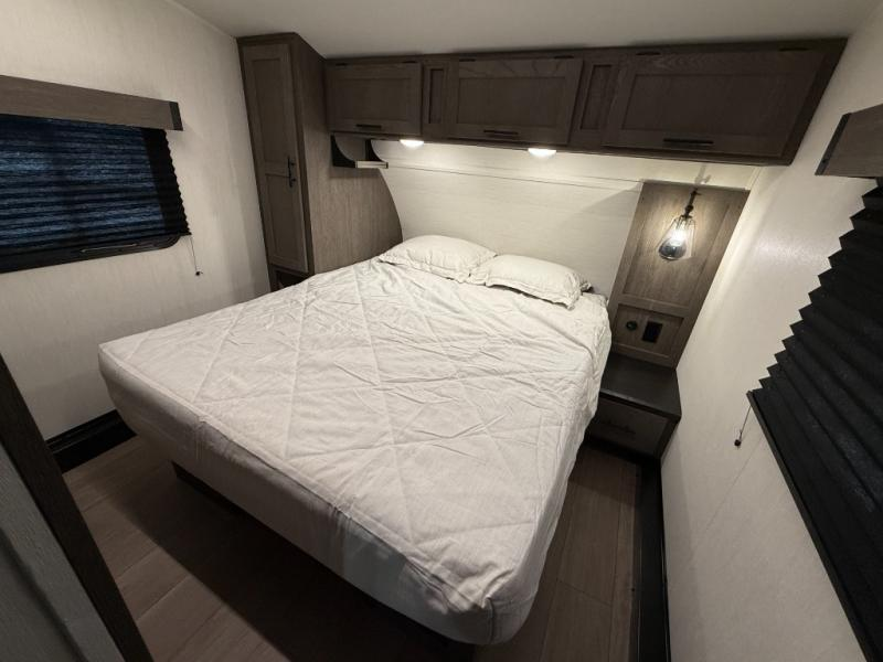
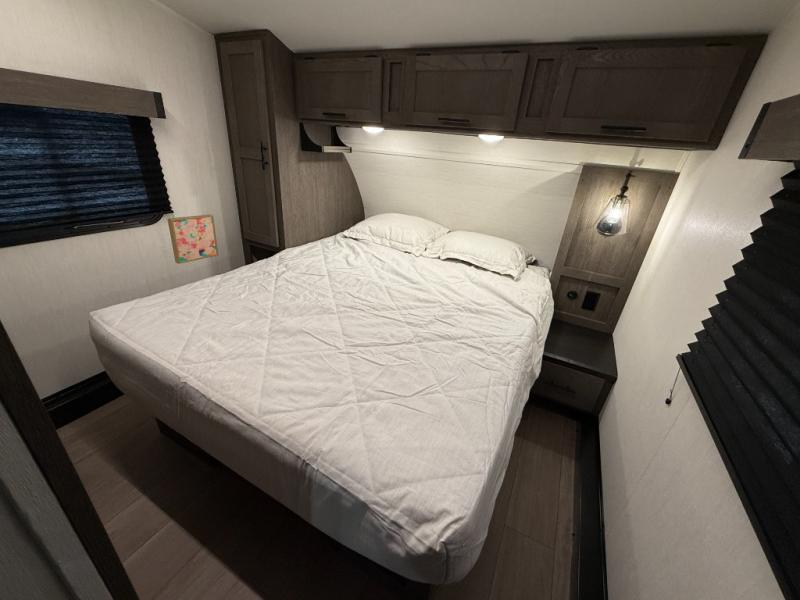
+ wall art (194, 238)
